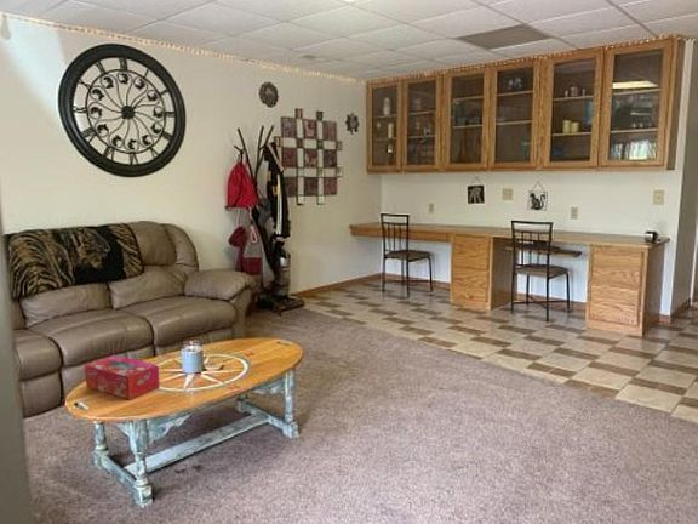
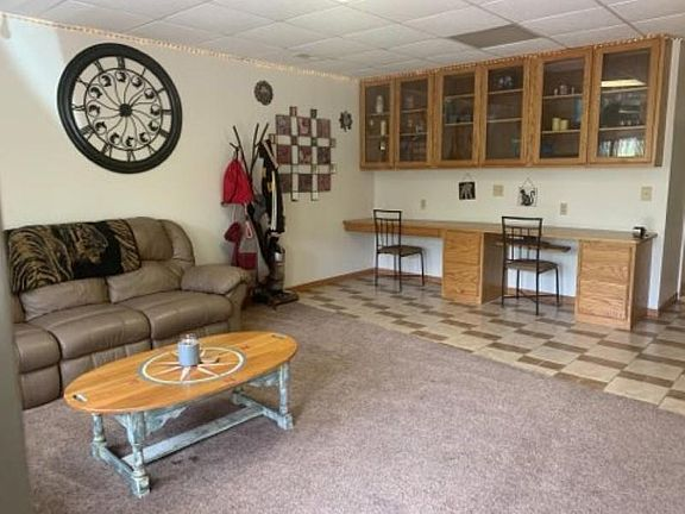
- tissue box (121, 376)
